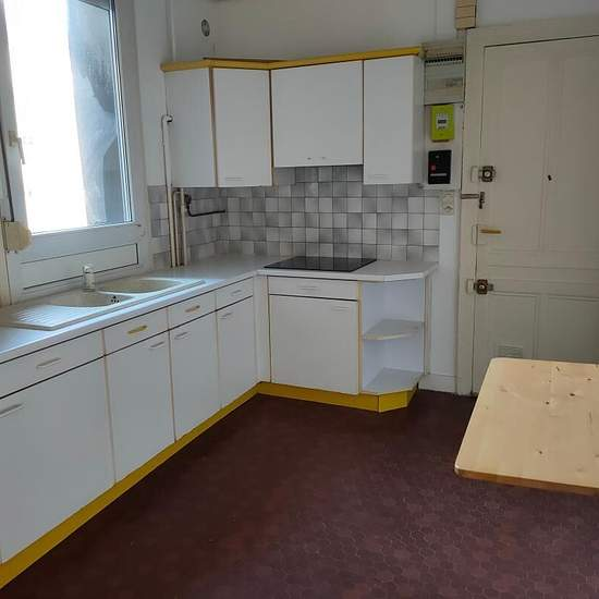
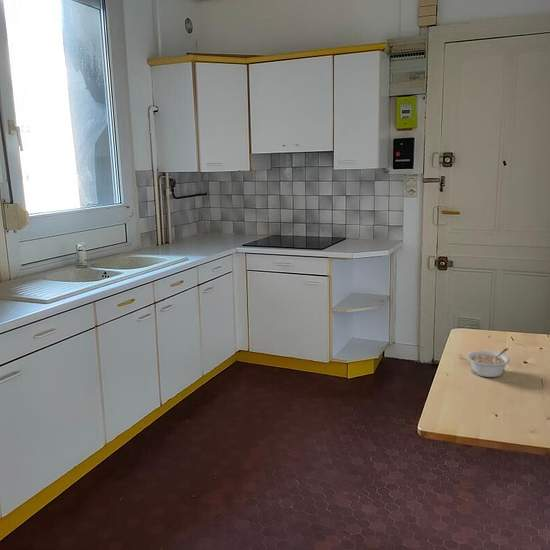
+ legume (488, 362)
